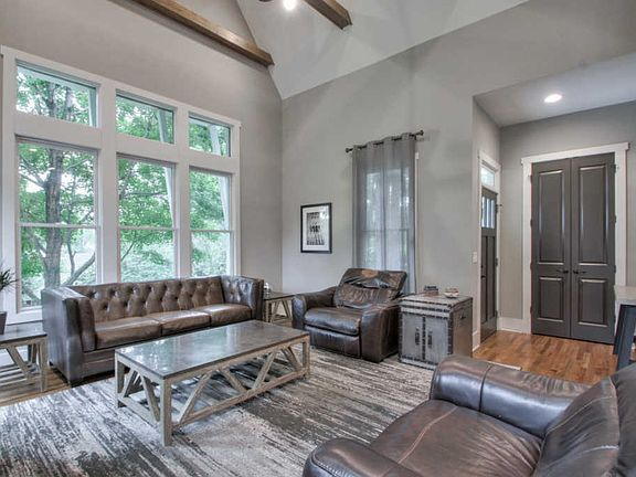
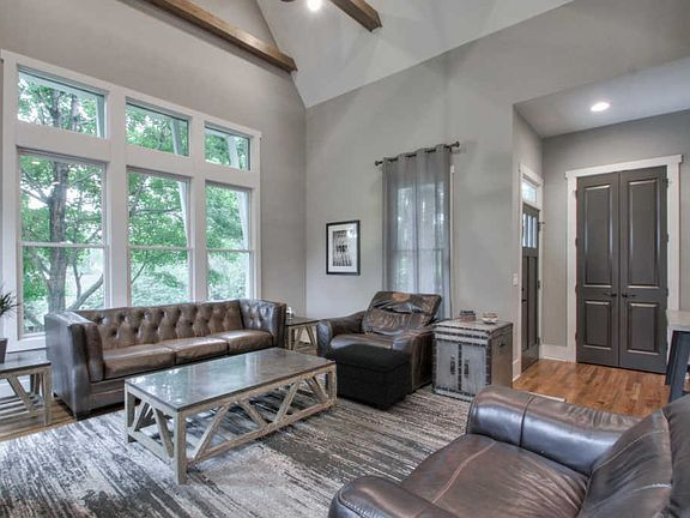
+ footstool (368, 373)
